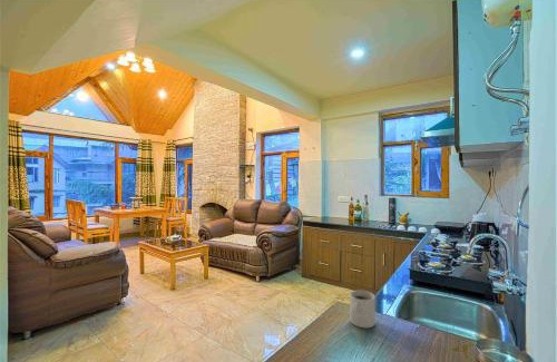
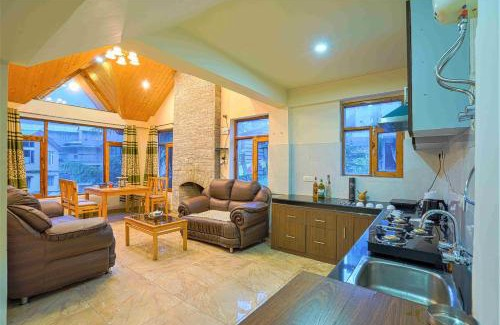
- mug (360, 309)
